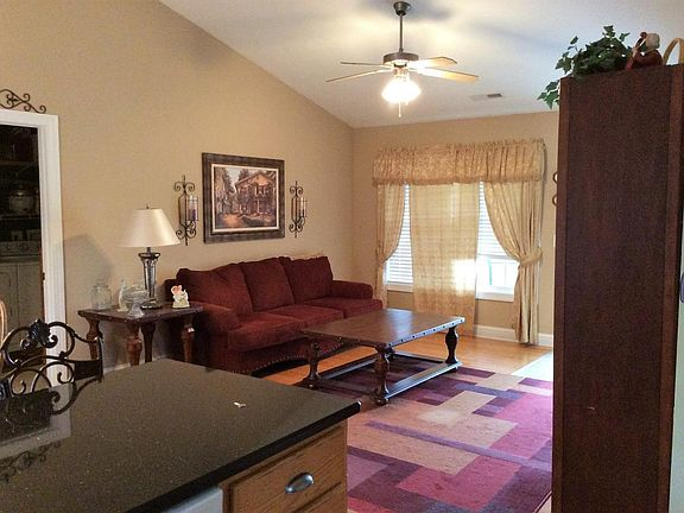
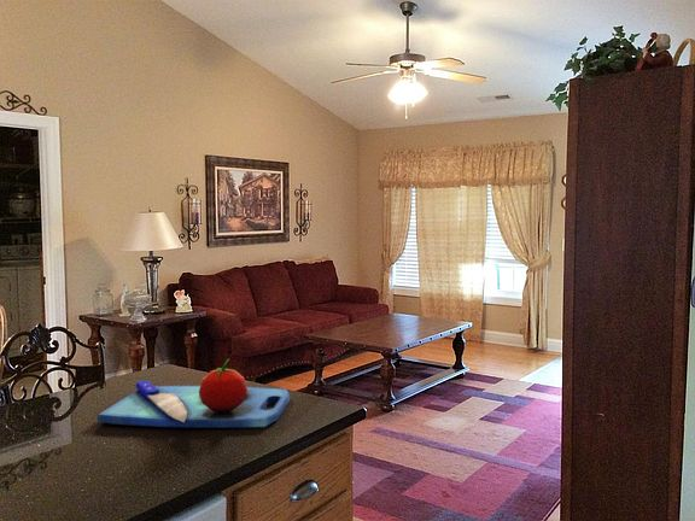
+ chopping board (200, 385)
